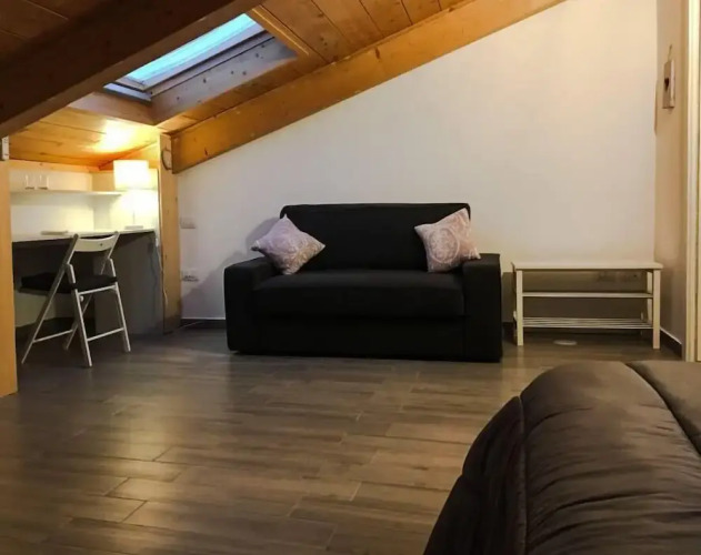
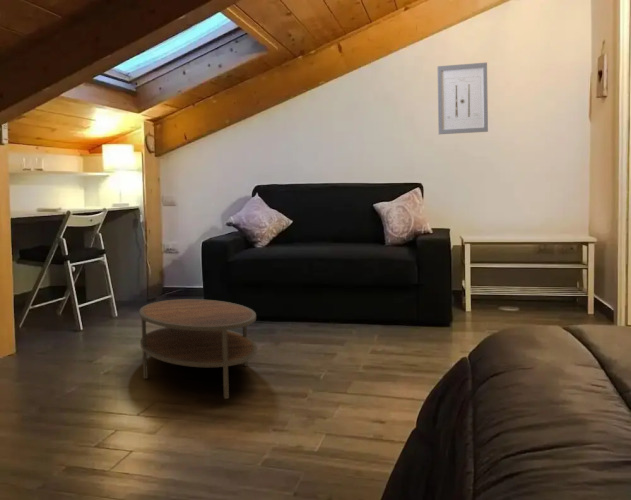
+ wall art (462, 98)
+ coffee table (196, 341)
